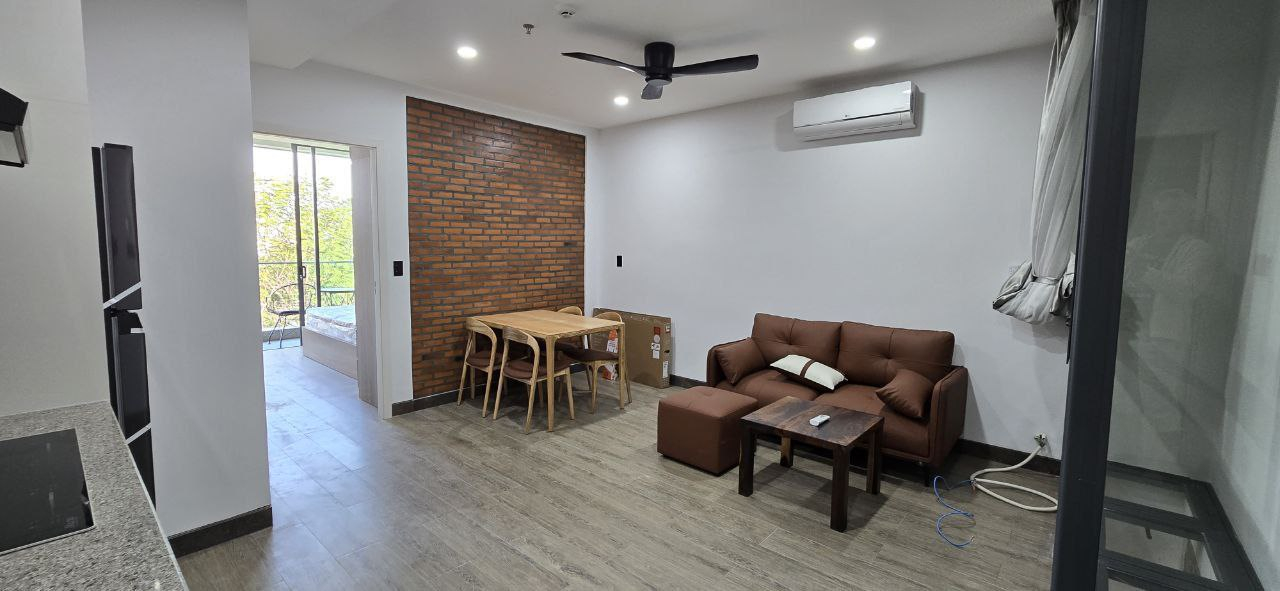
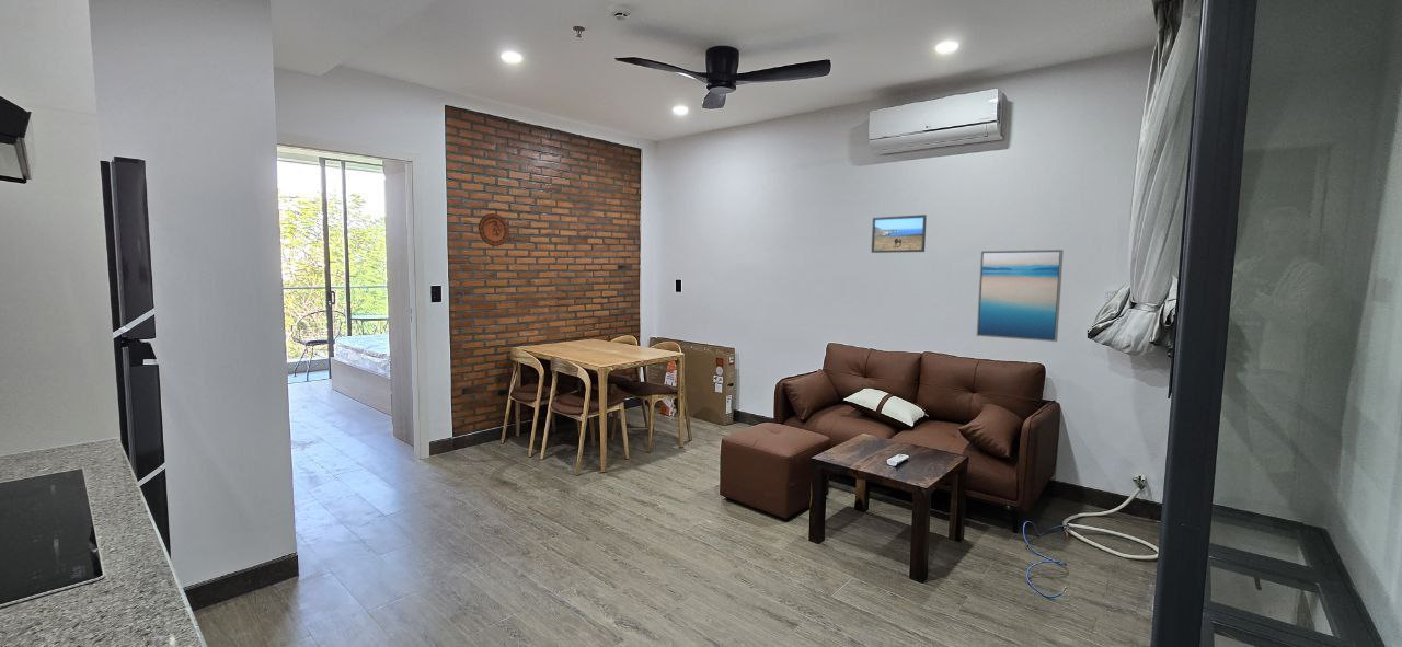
+ decorative plate (493, 230)
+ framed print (897, 234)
+ wall art (1018, 294)
